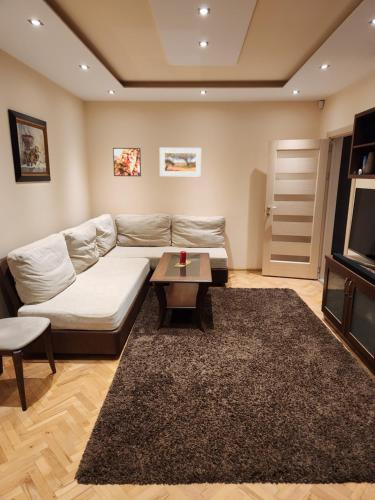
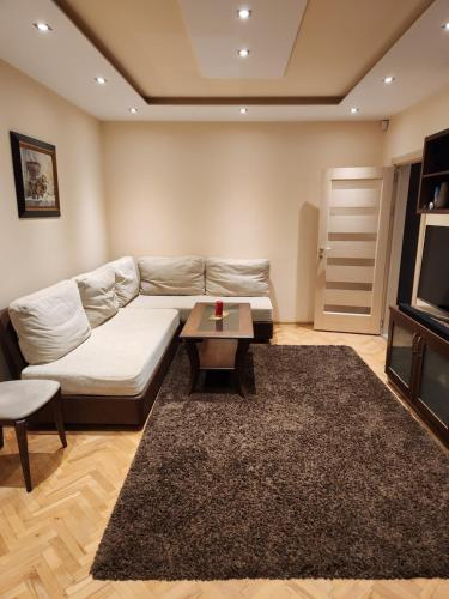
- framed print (127, 162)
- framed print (180, 162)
